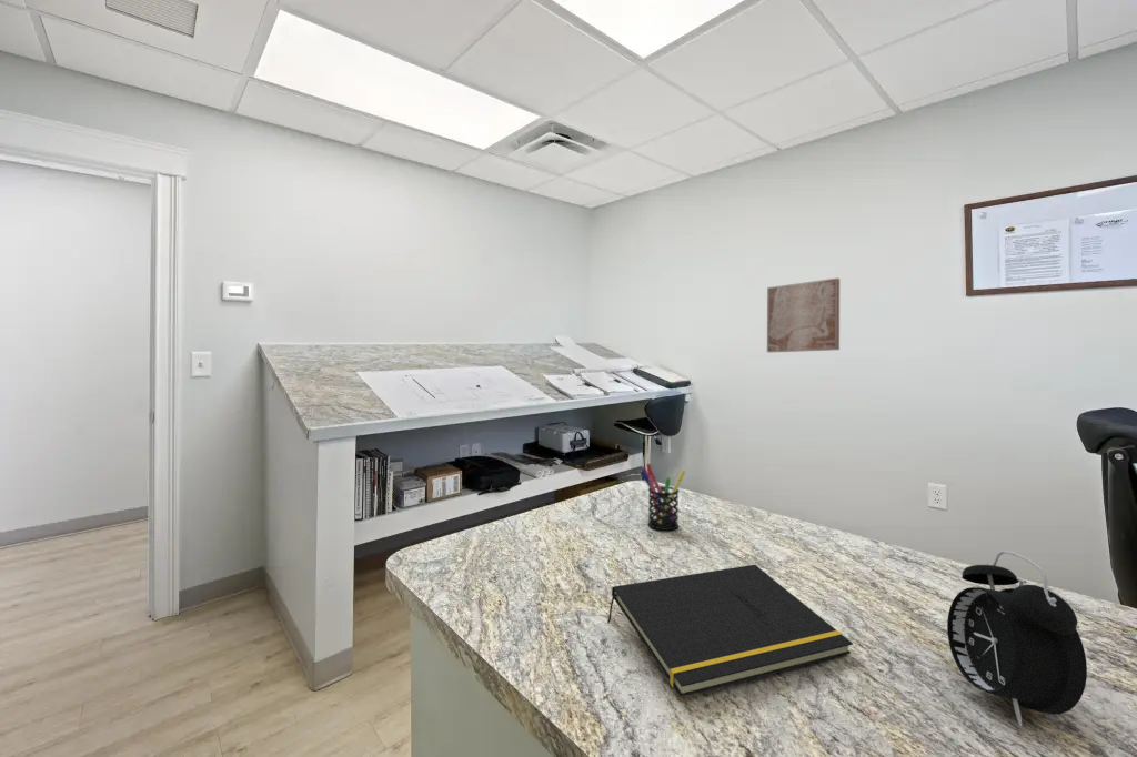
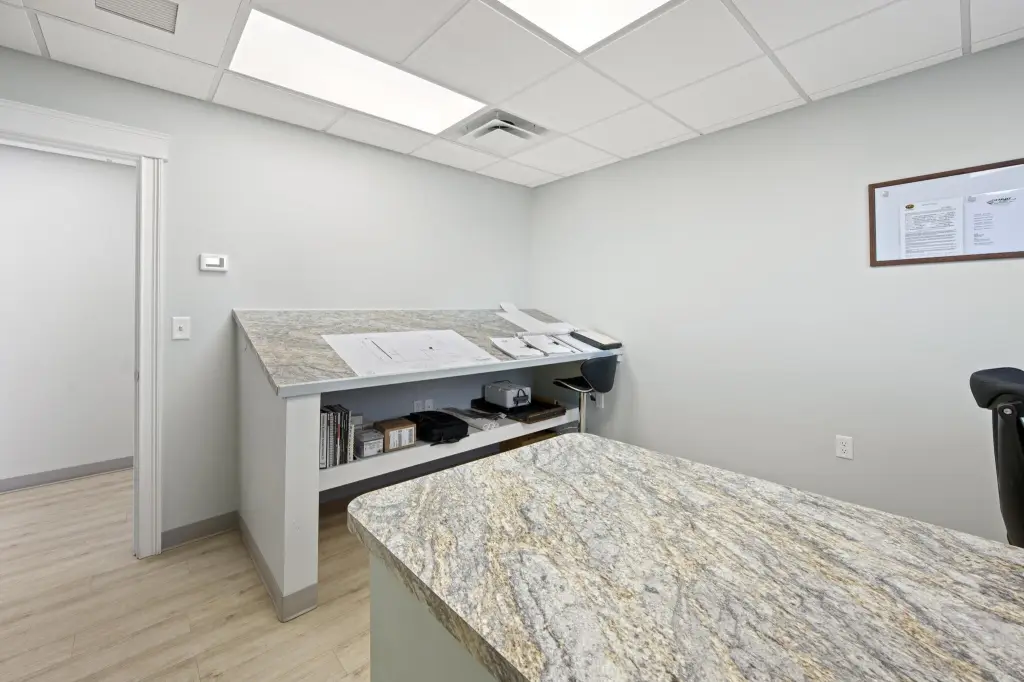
- alarm clock (1006, 627)
- wall art (802, 316)
- pen holder (662, 495)
- notepad (724, 617)
